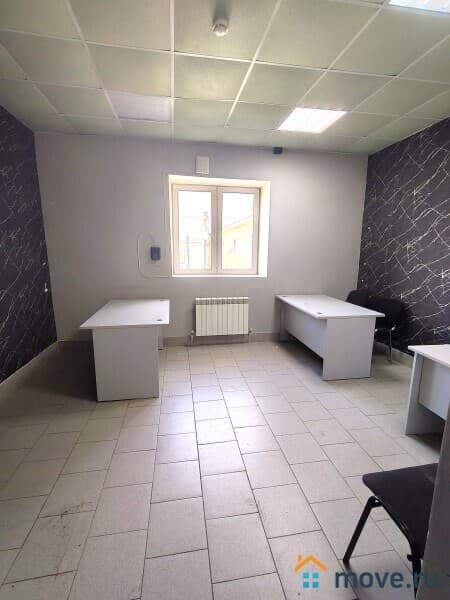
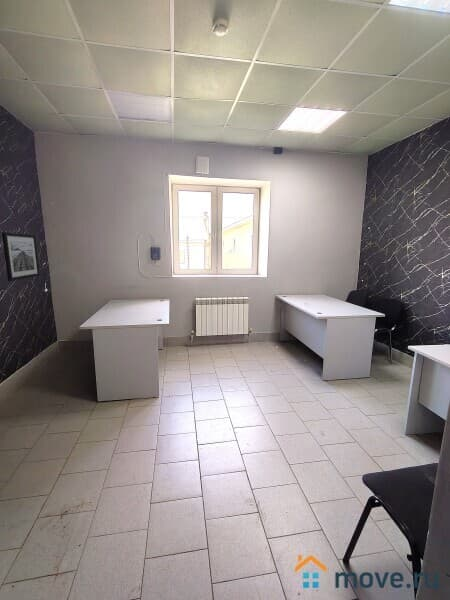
+ wall art (22, 256)
